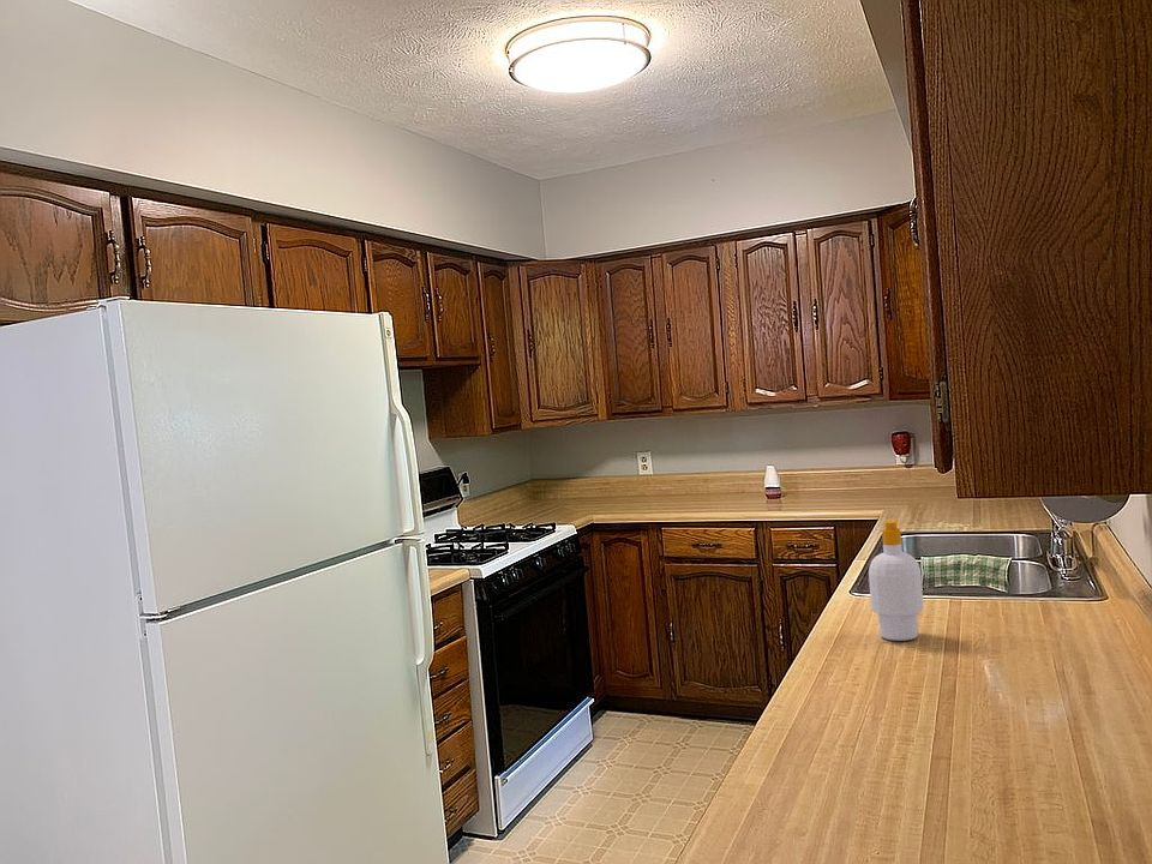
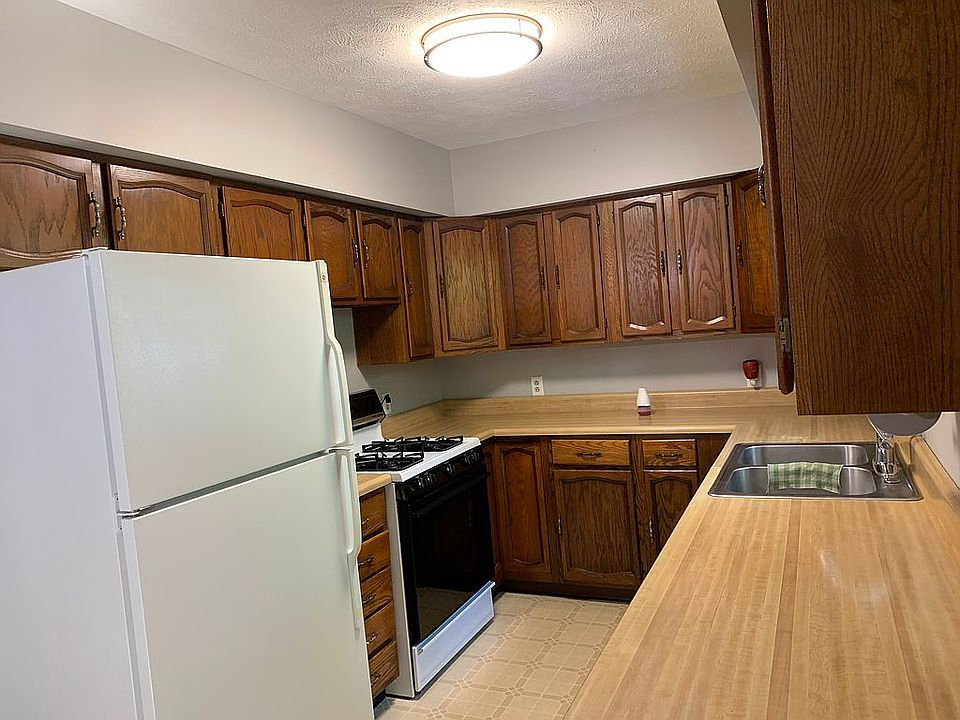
- soap bottle (894, 578)
